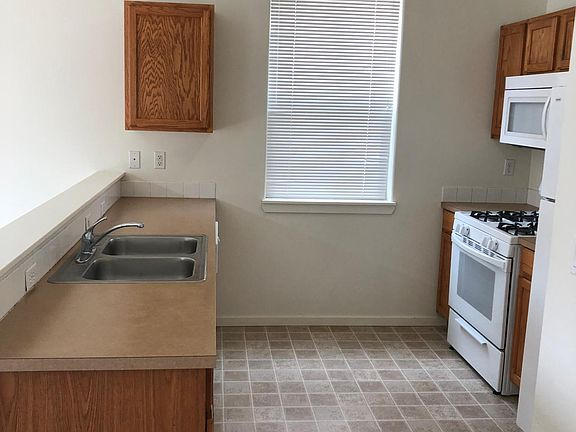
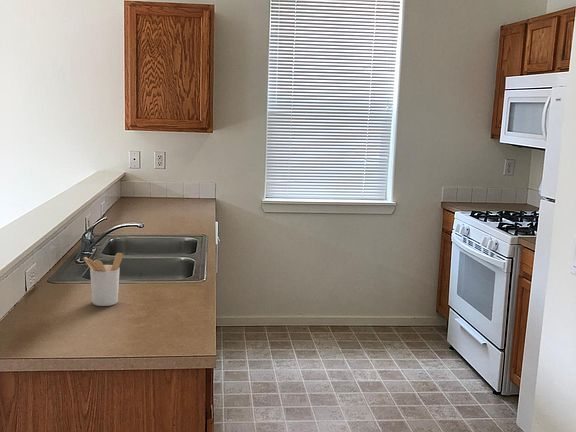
+ utensil holder (101, 278)
